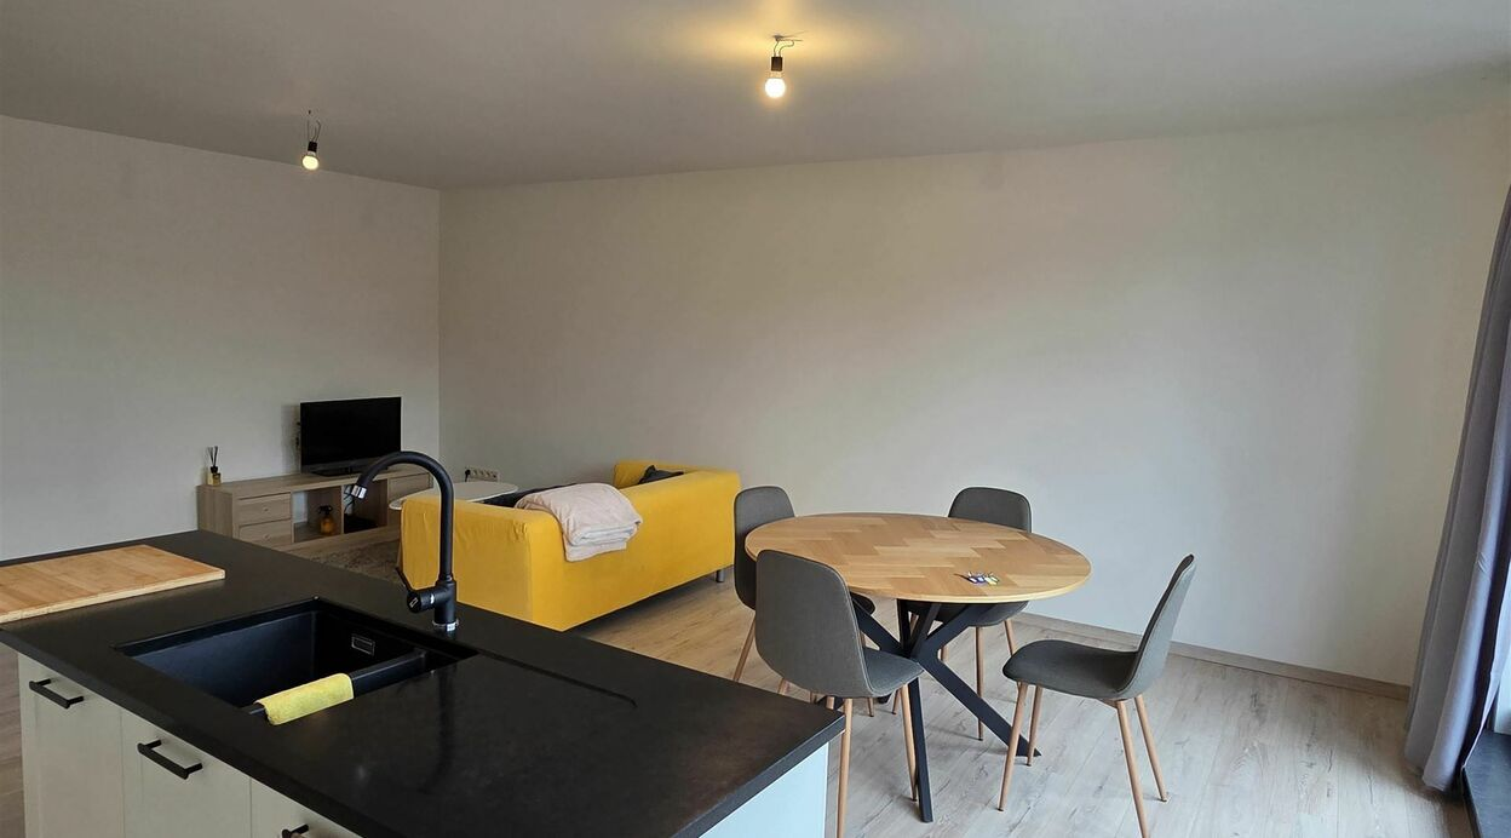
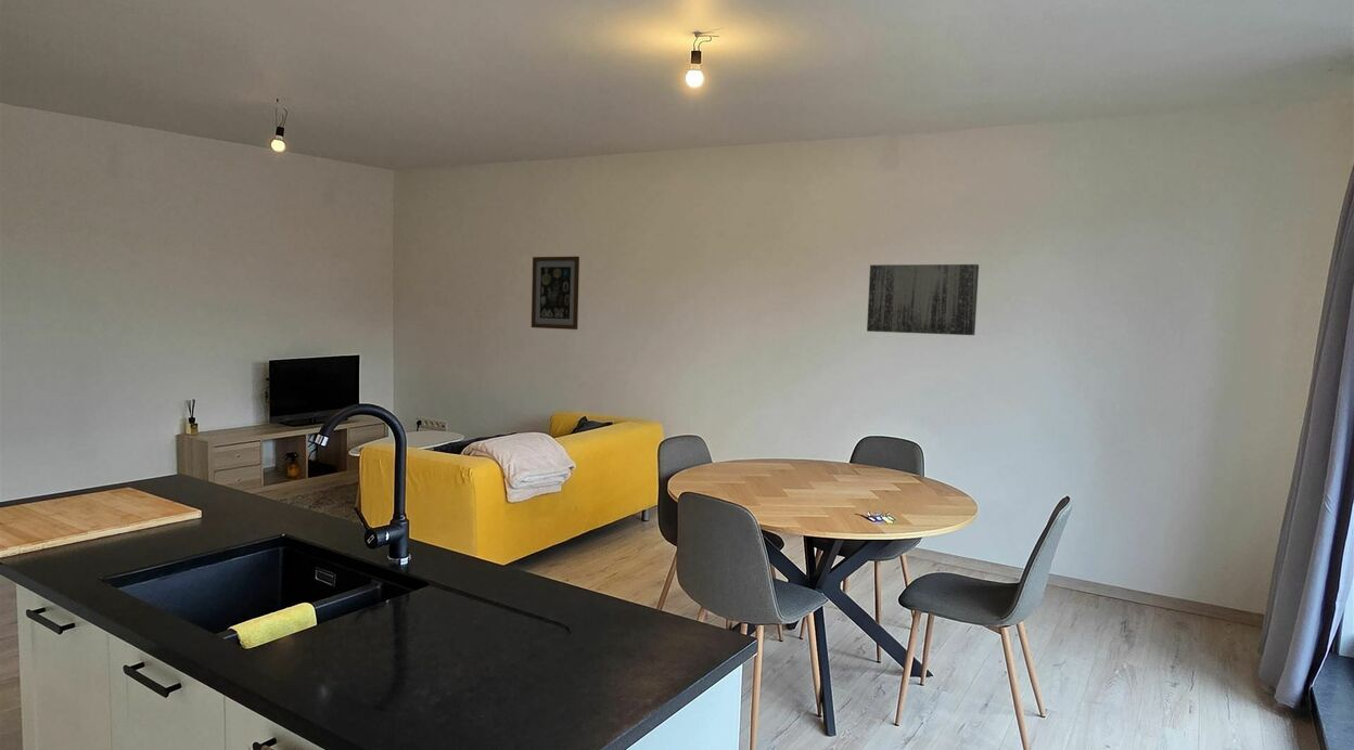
+ wall art (554, 293)
+ wall art (920, 299)
